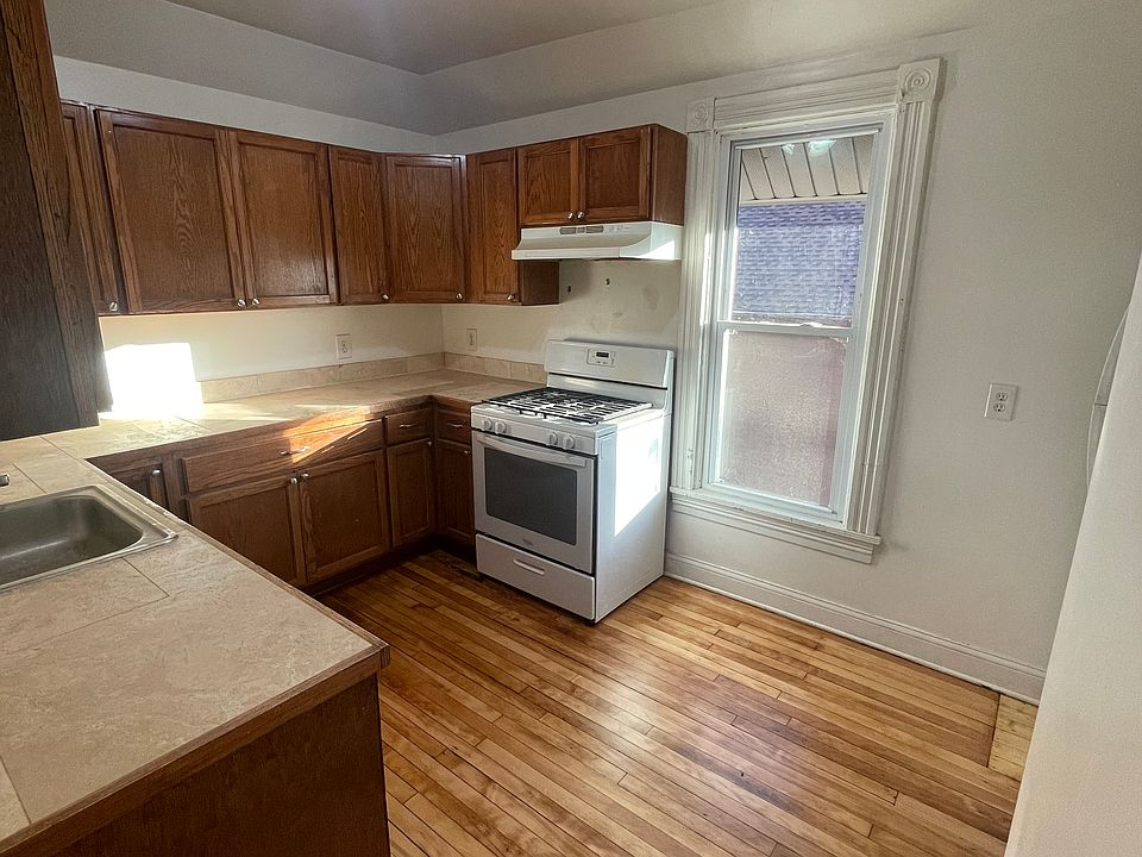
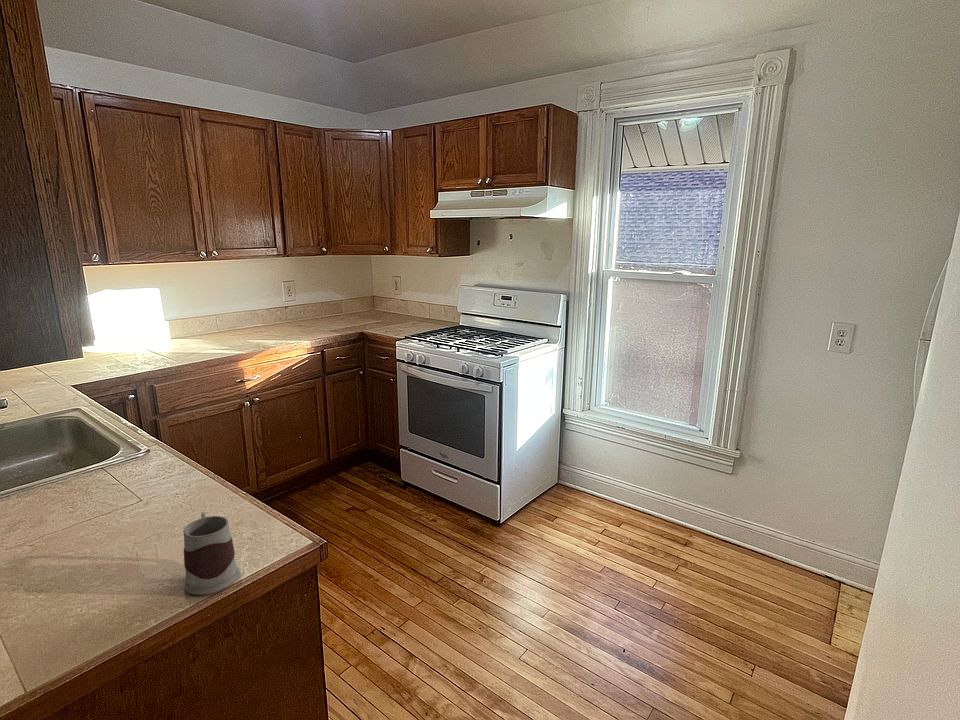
+ mug (208, 548)
